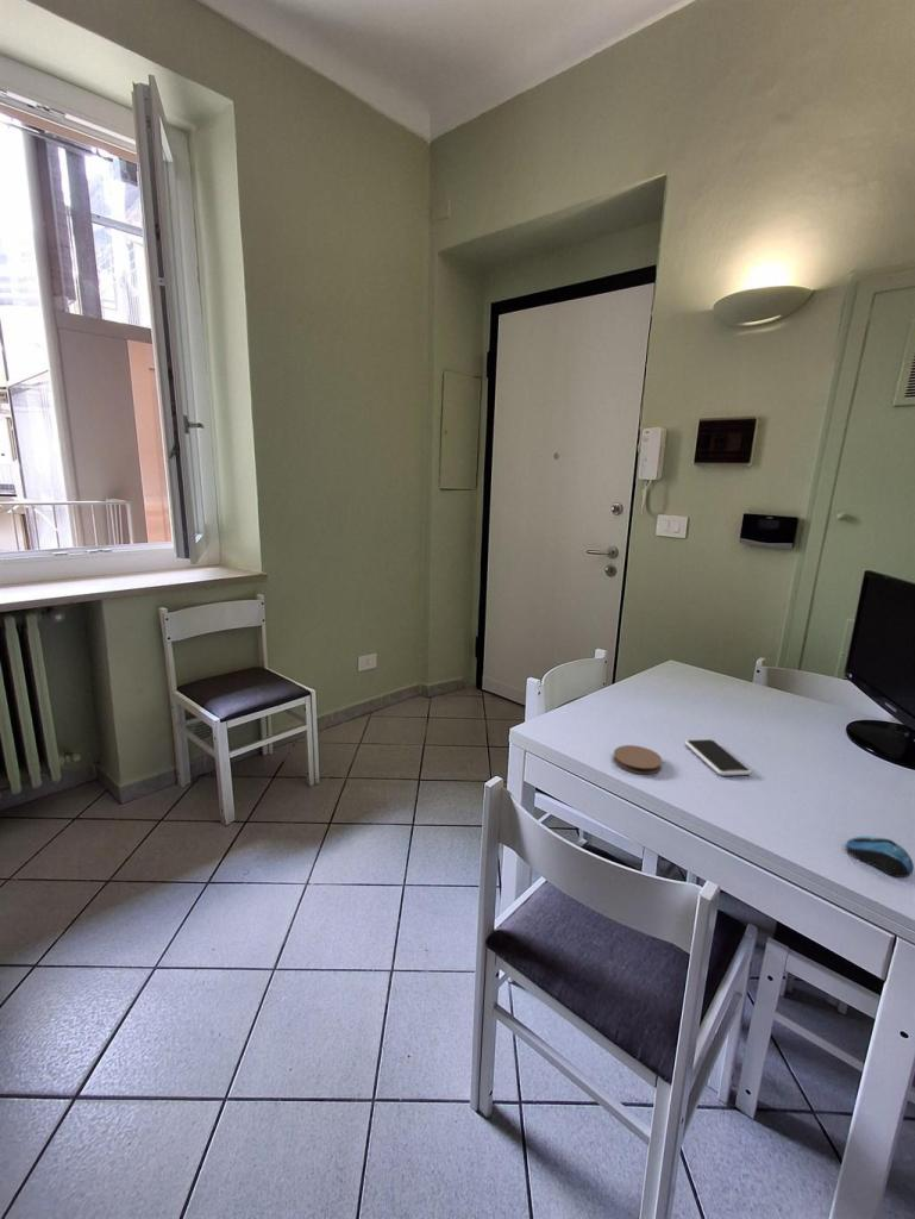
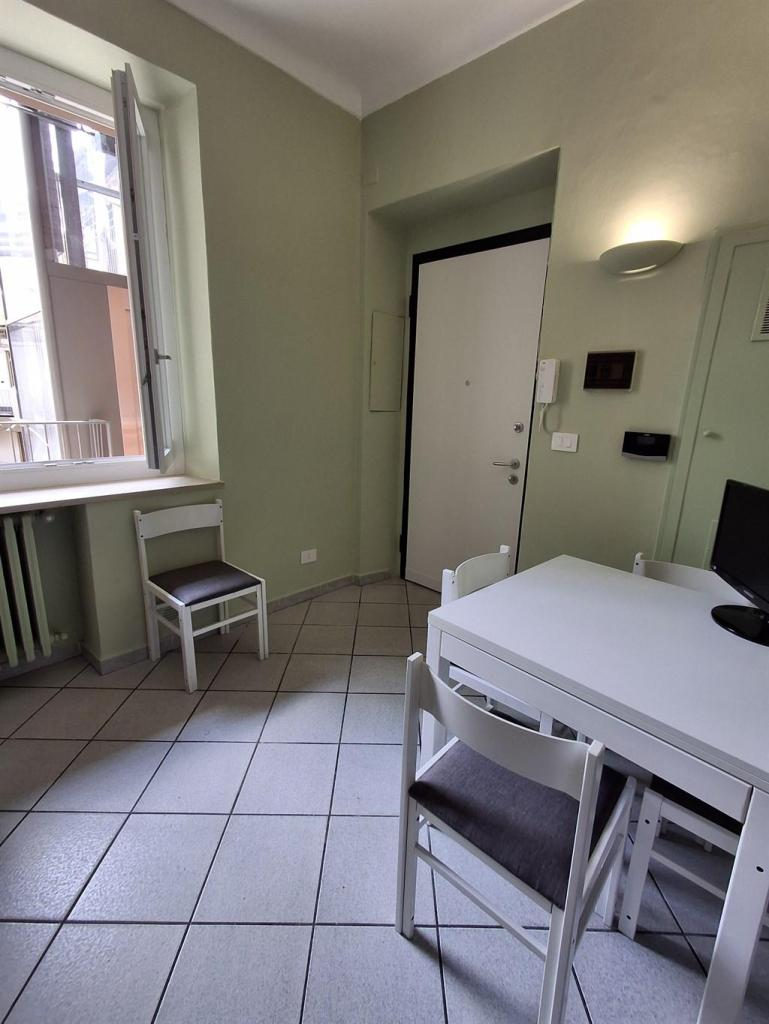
- coaster (637, 758)
- computer mouse (879, 849)
- smartphone (715, 756)
